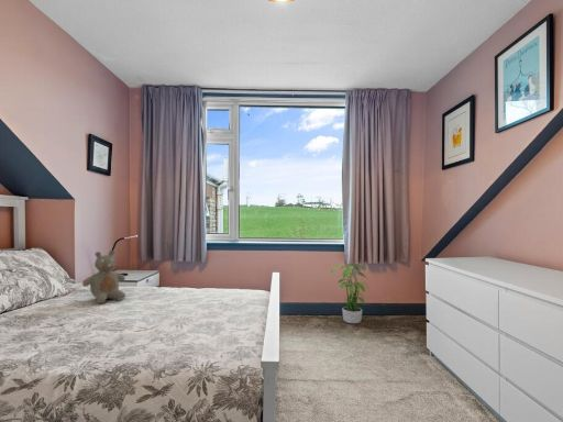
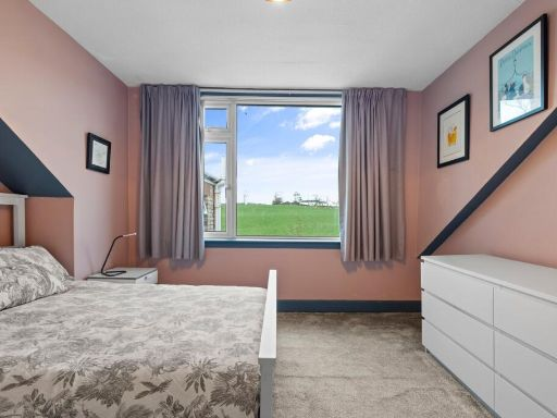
- potted plant (347, 292)
- teddy bear (107, 275)
